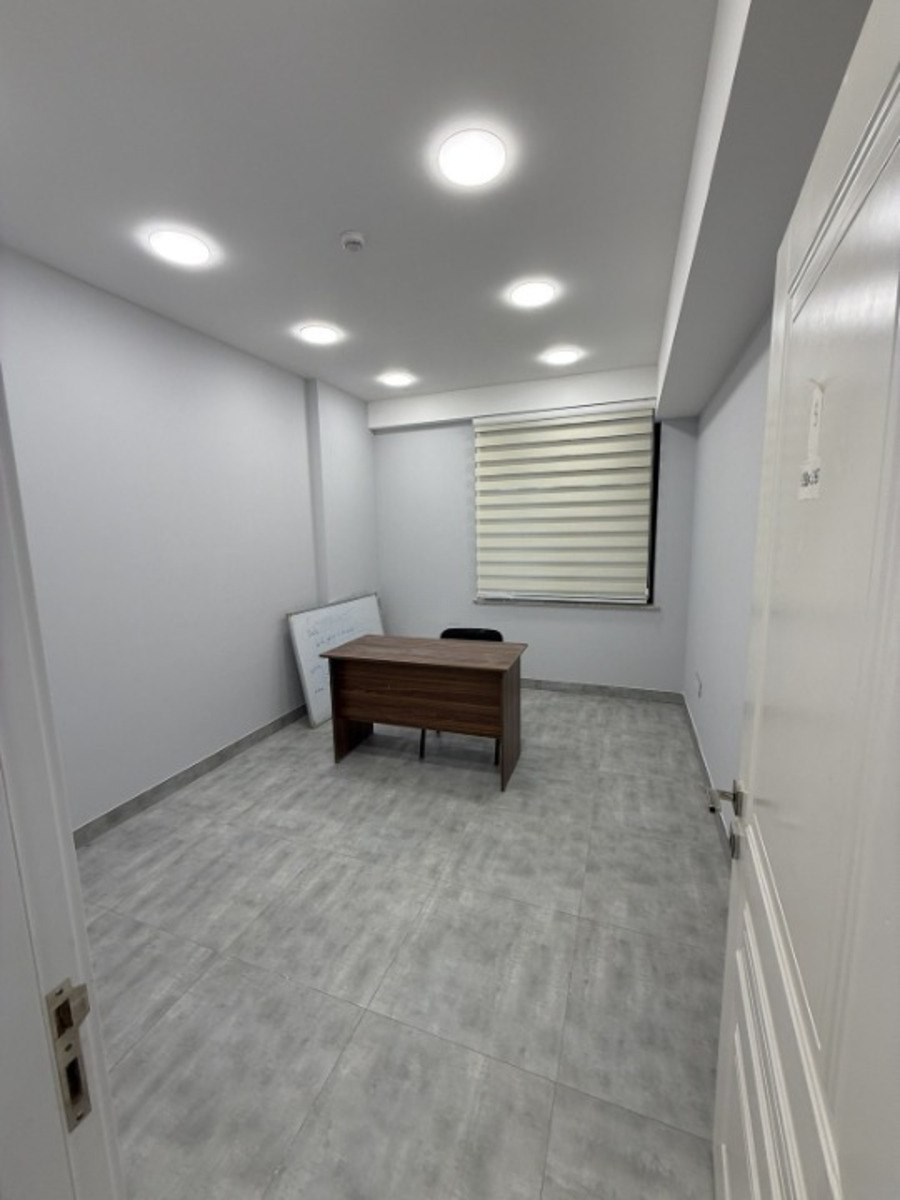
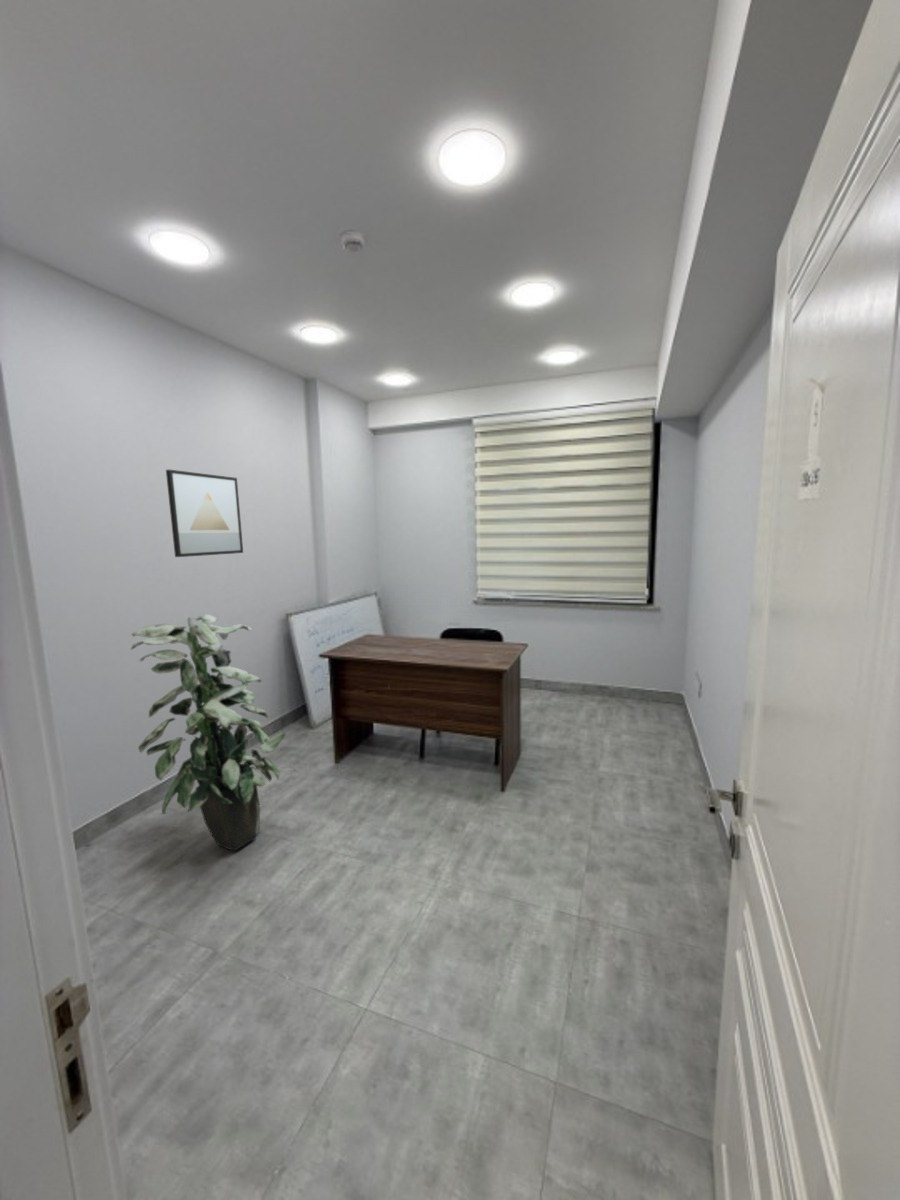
+ wall art (207, 514)
+ indoor plant (212, 732)
